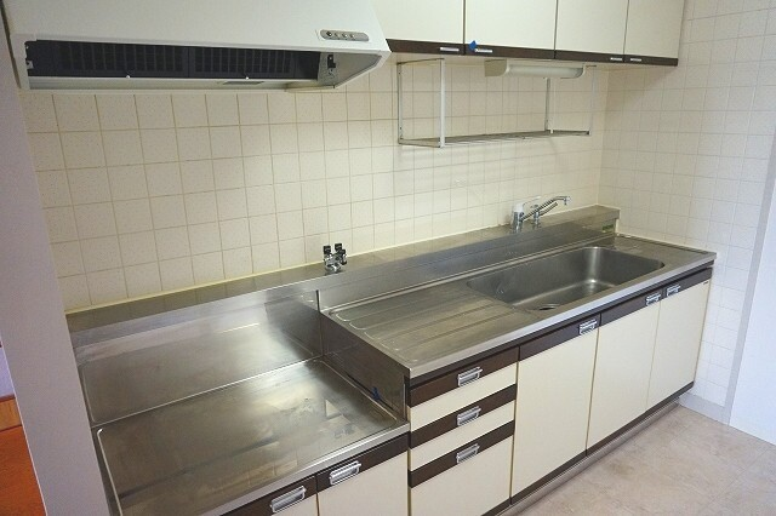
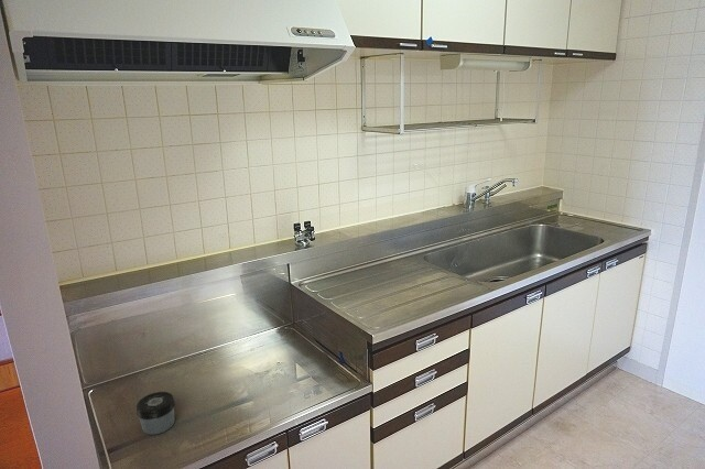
+ jar (156, 413)
